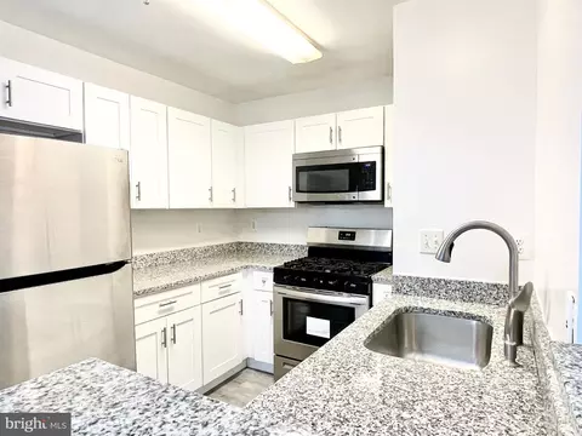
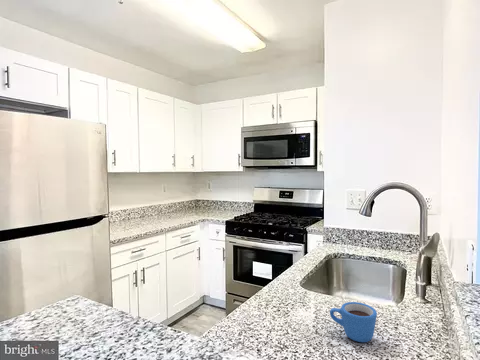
+ mug (352, 321)
